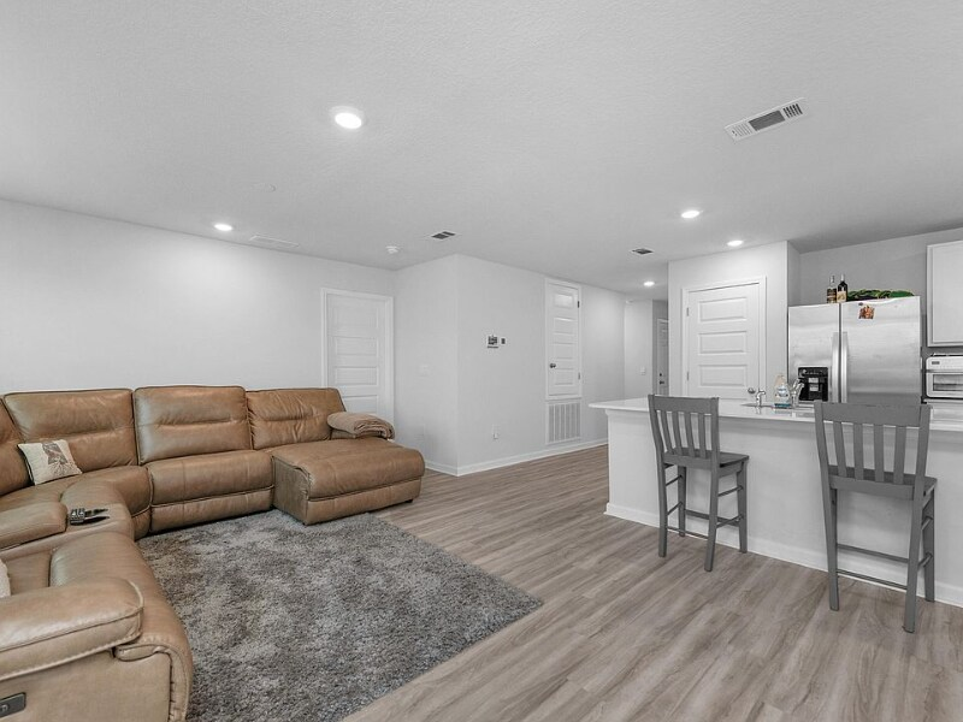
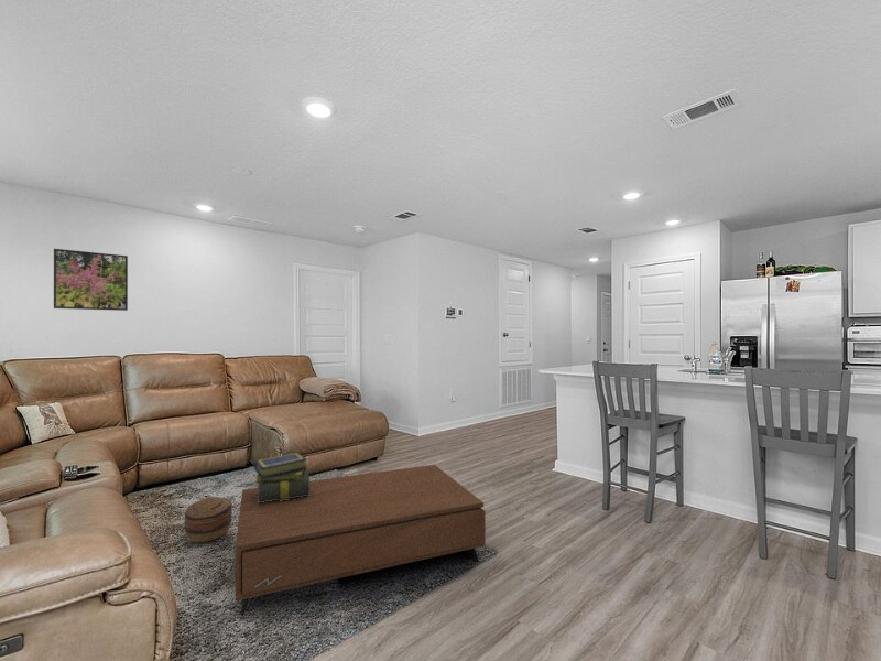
+ stack of books (281, 476)
+ basket (208, 518)
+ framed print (91, 281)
+ coffee table (359, 525)
